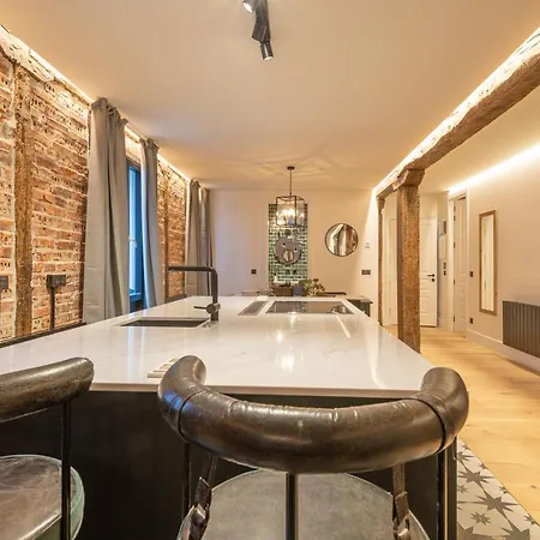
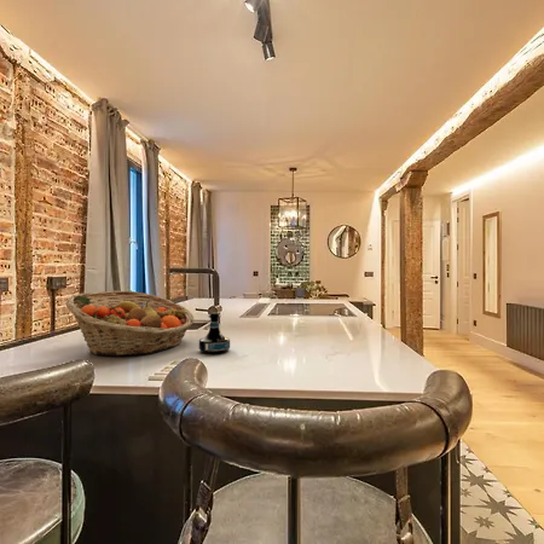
+ tequila bottle (214, 331)
+ fruit basket (134, 319)
